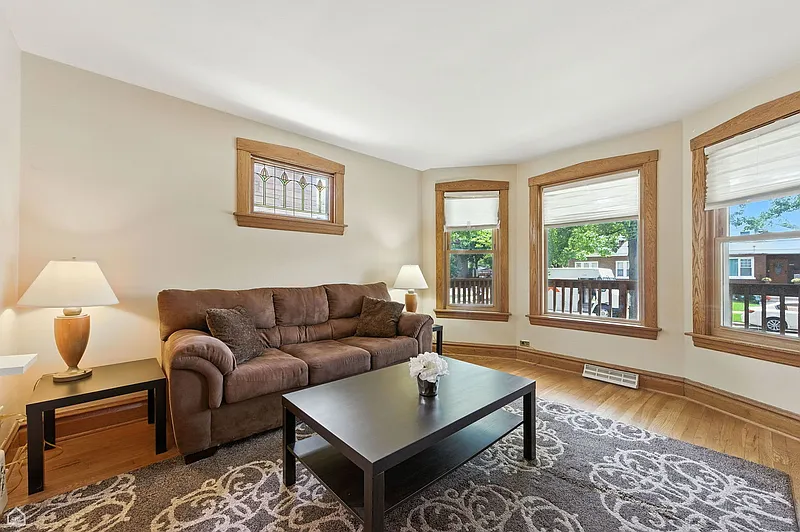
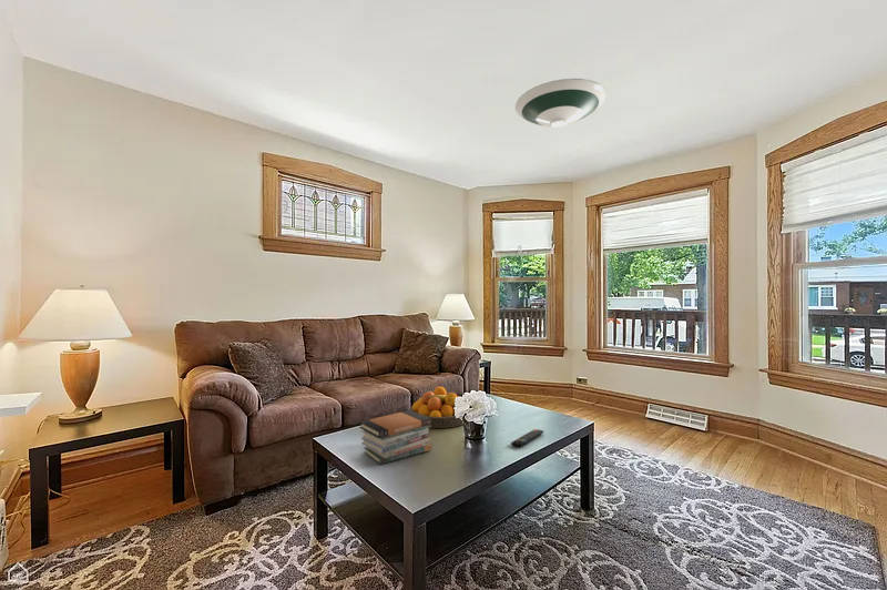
+ remote control (528, 437)
+ book stack (396, 435)
+ fruit bowl (440, 404)
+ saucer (559, 113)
